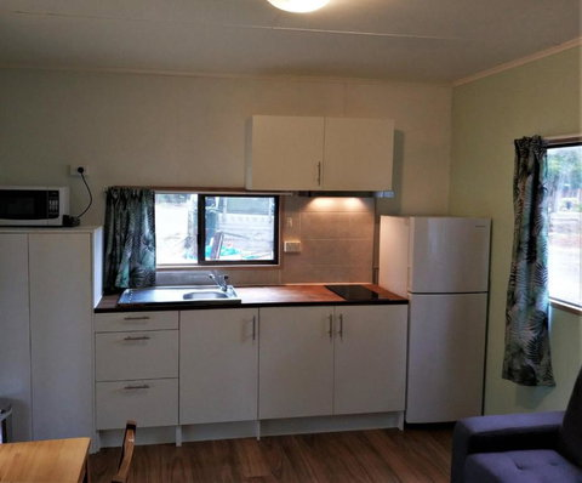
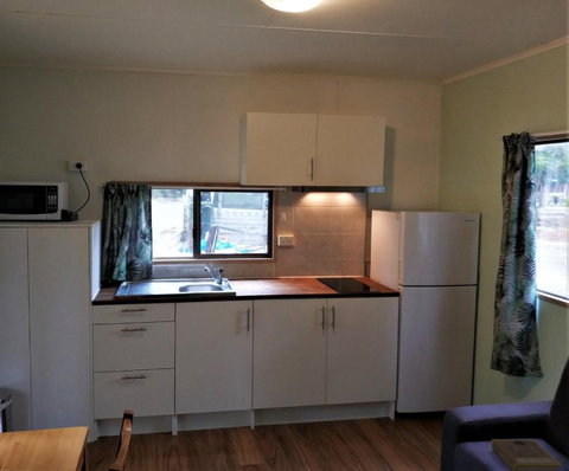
+ book (524, 456)
